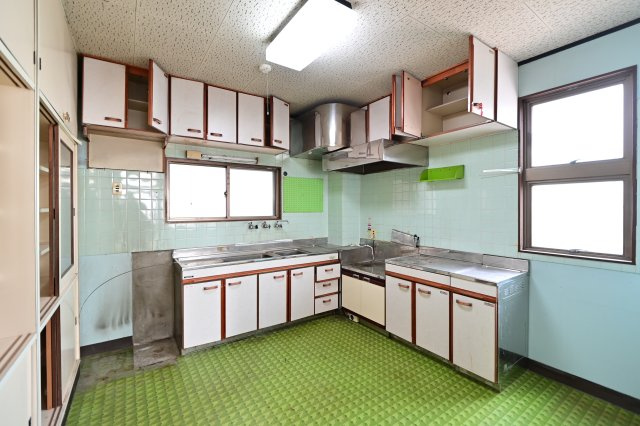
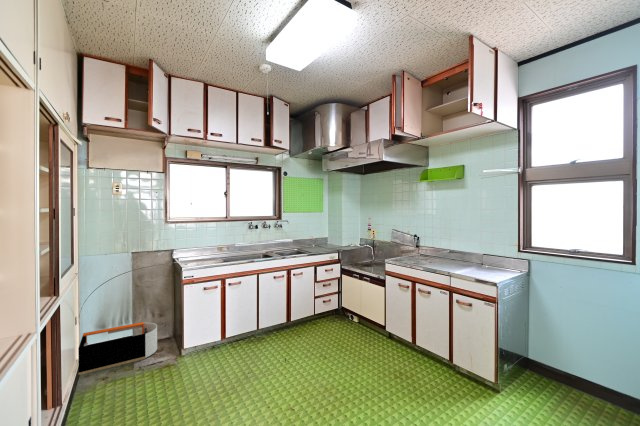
+ storage bin (121, 344)
